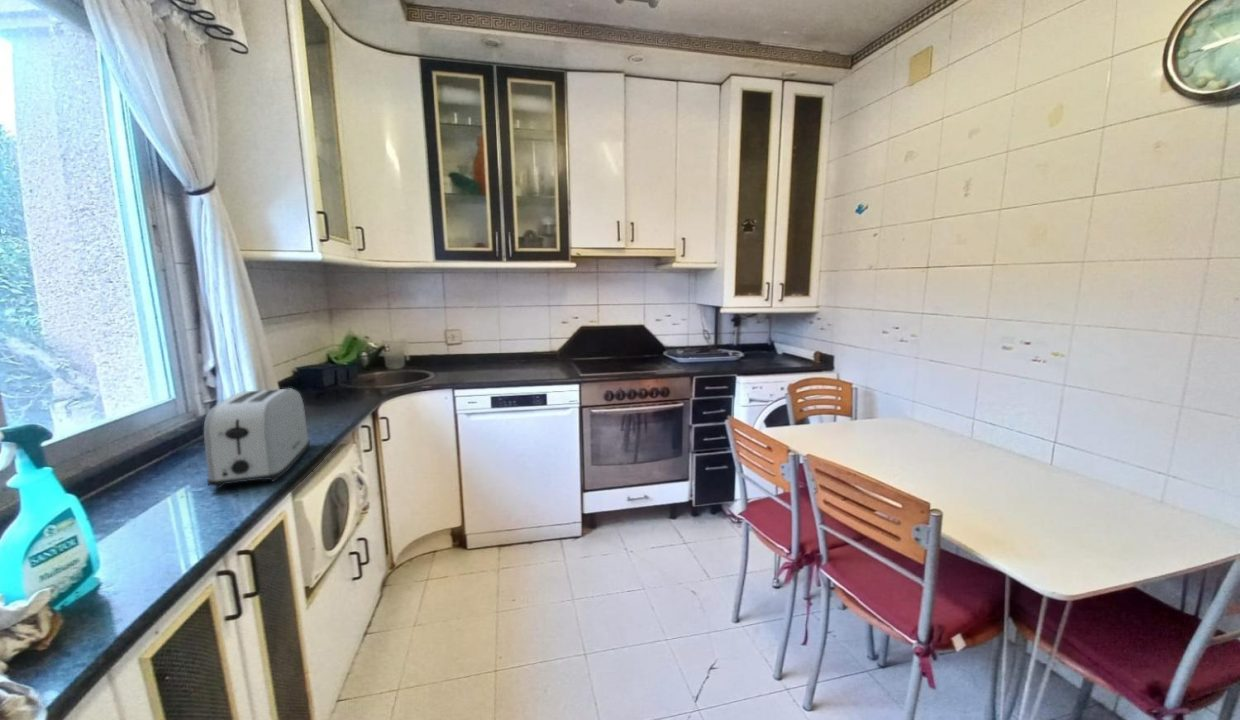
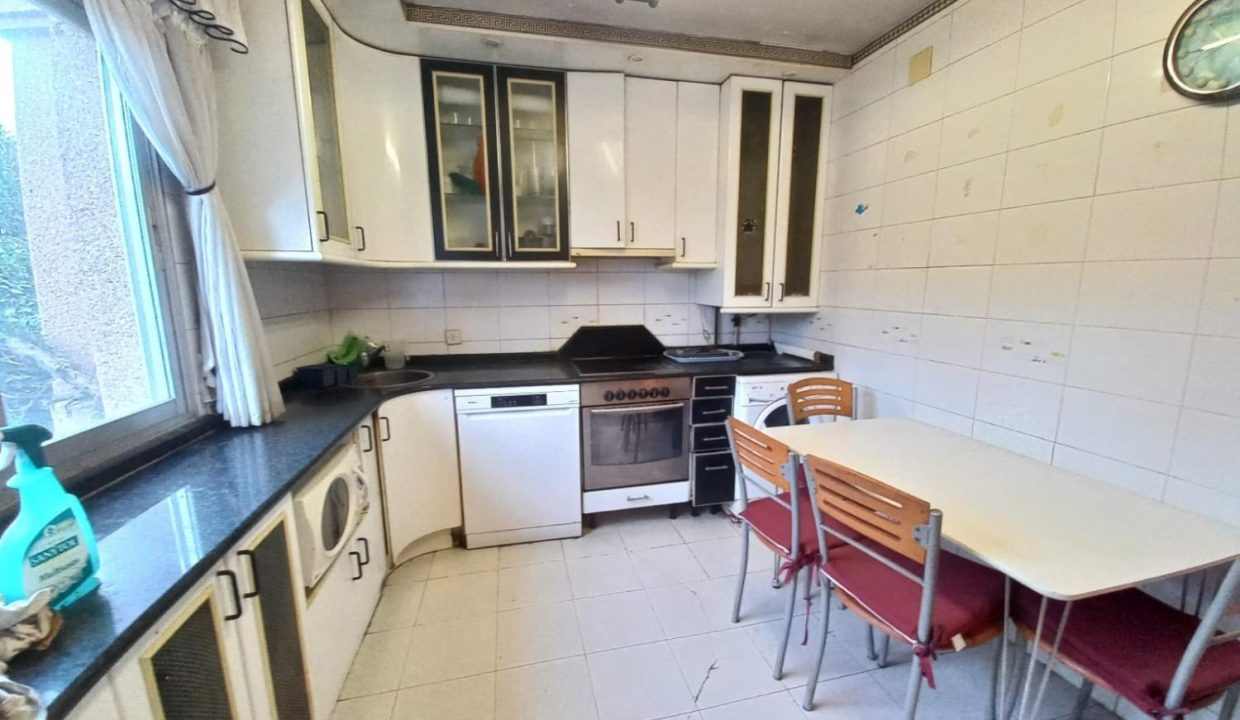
- toaster (259, 431)
